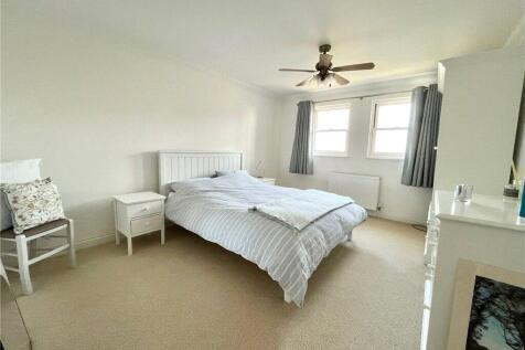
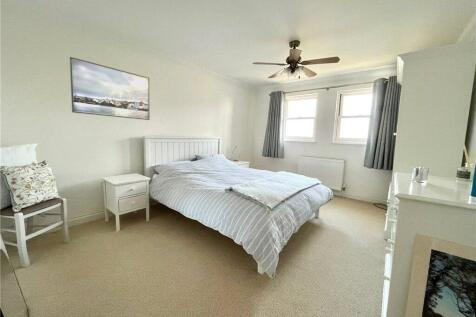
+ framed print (115, 93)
